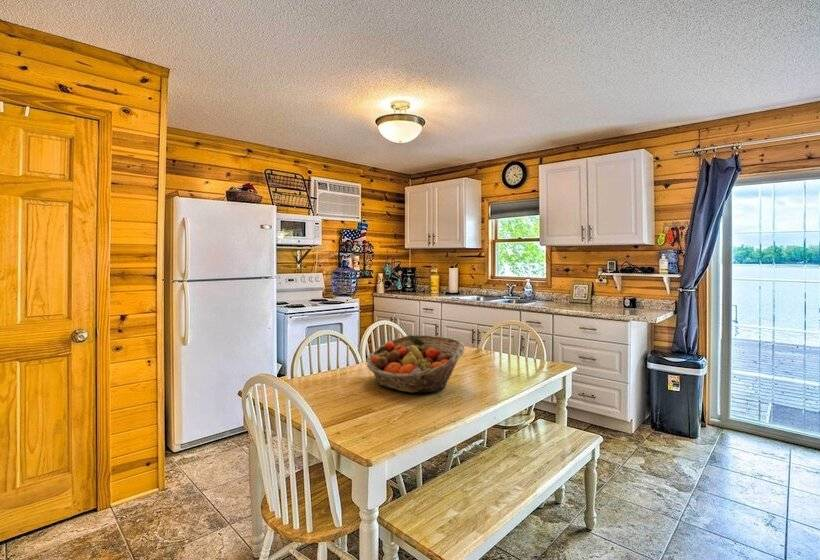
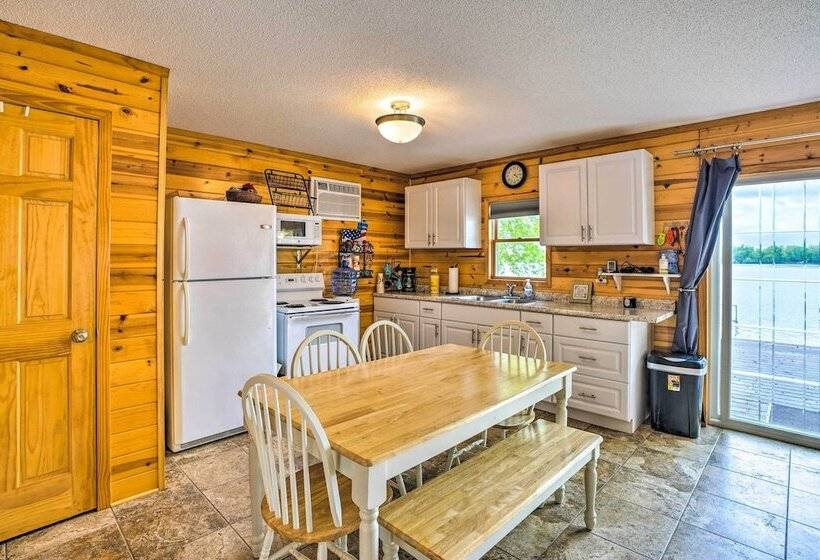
- fruit basket (414, 361)
